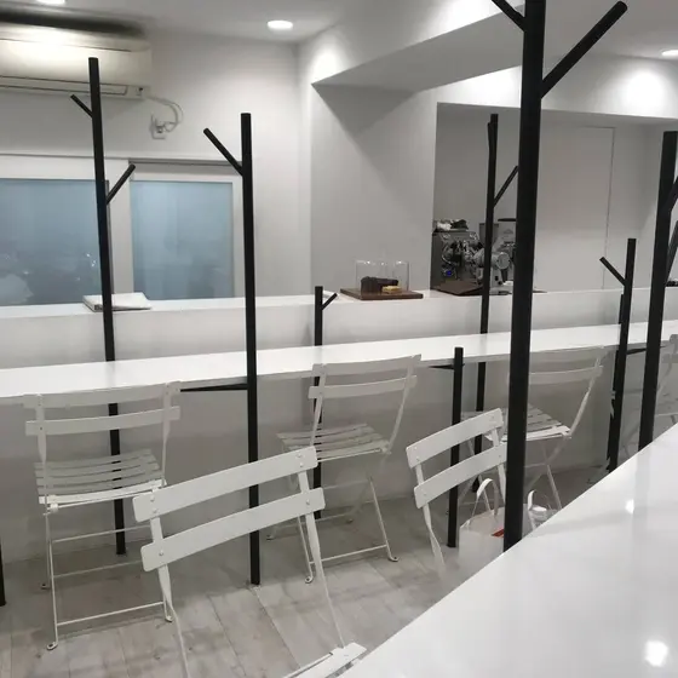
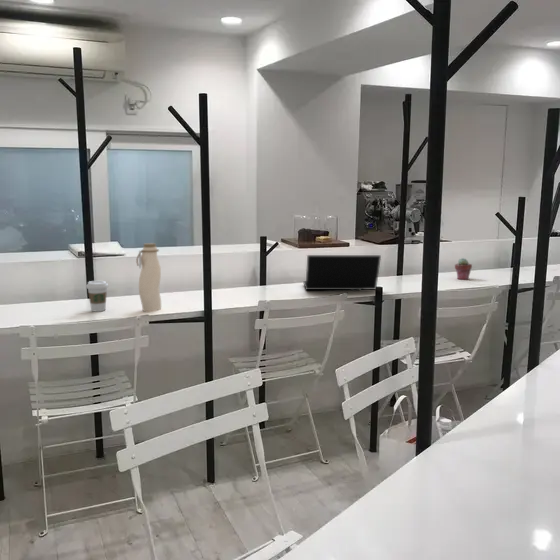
+ coffee cup (97, 296)
+ laptop (339, 269)
+ potted succulent (463, 268)
+ water bottle (149, 277)
